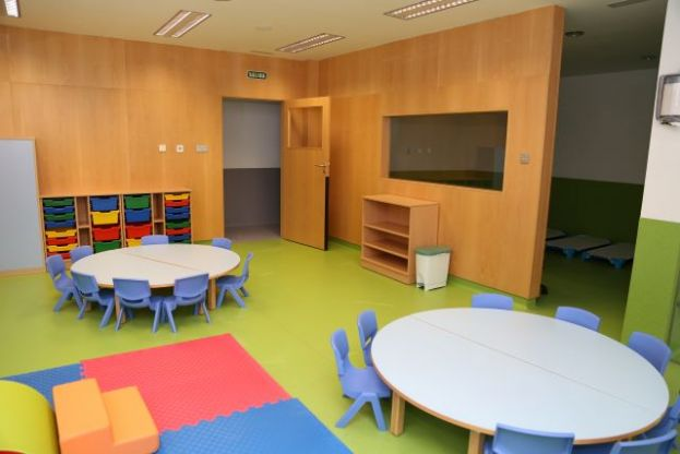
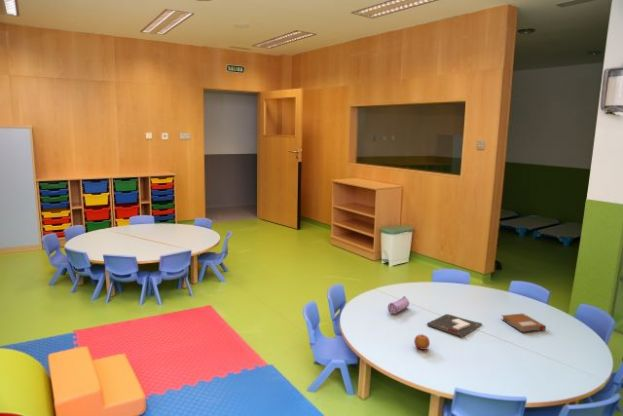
+ notebook (523, 322)
+ board game (454, 323)
+ apple (422, 341)
+ pencil case (398, 305)
